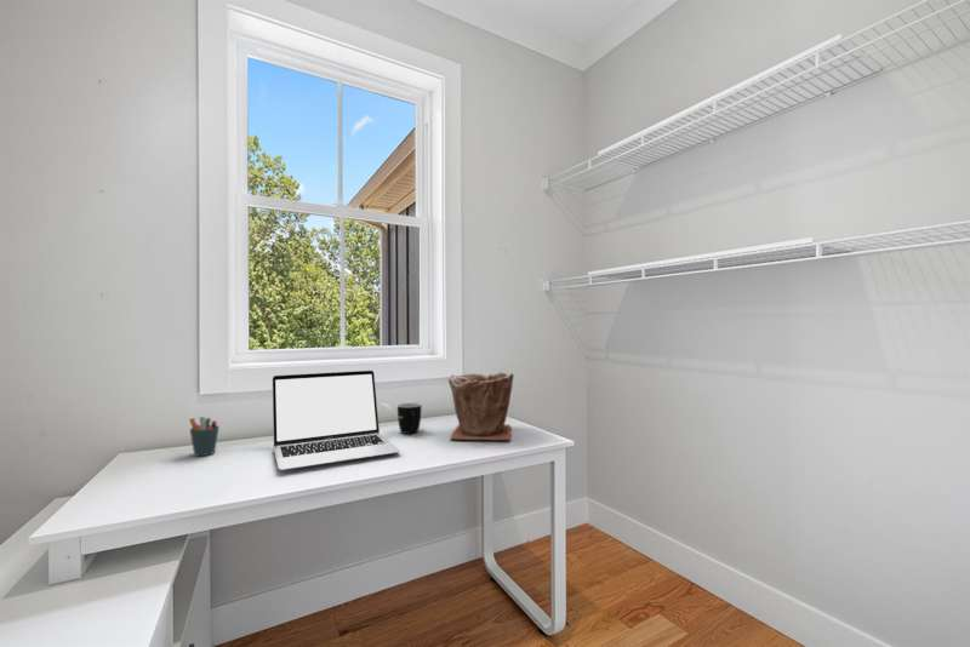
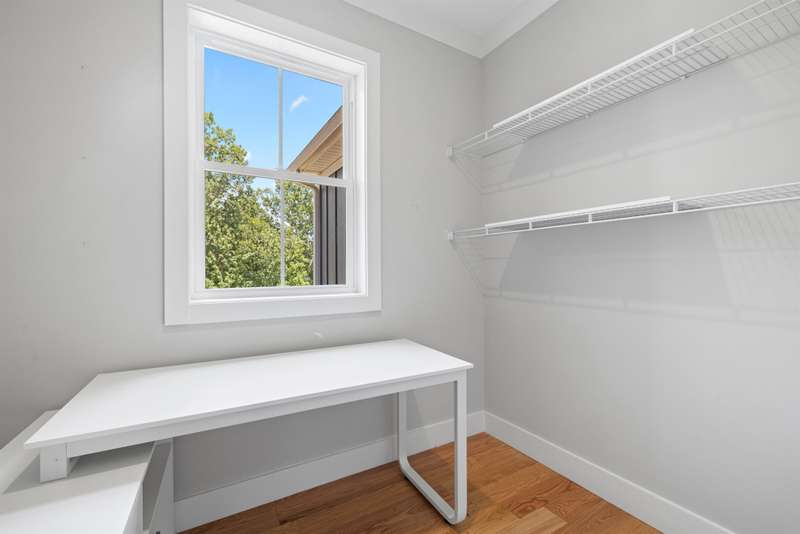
- plant pot (481, 402)
- laptop (333, 413)
- mug (410, 418)
- pen holder (204, 434)
